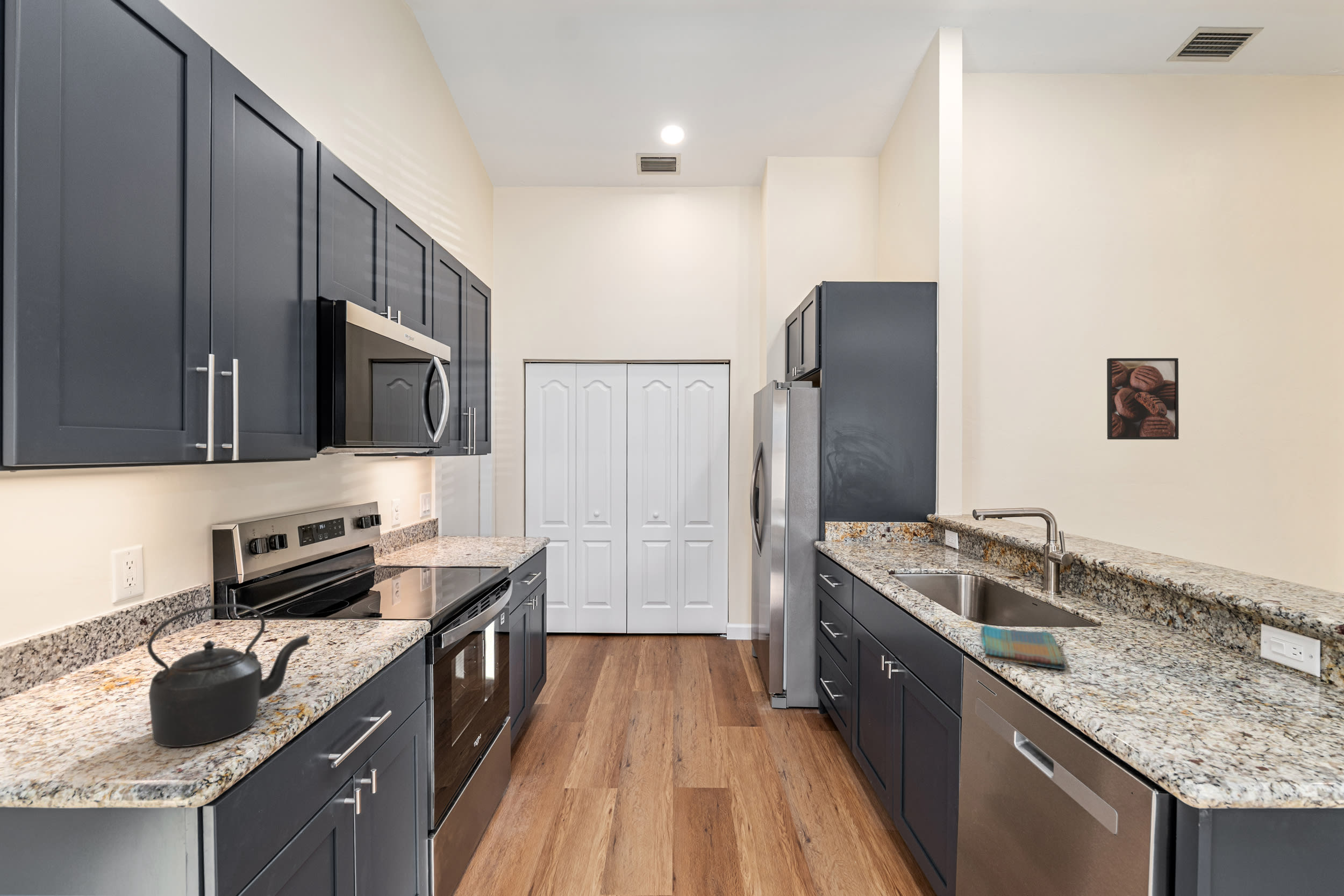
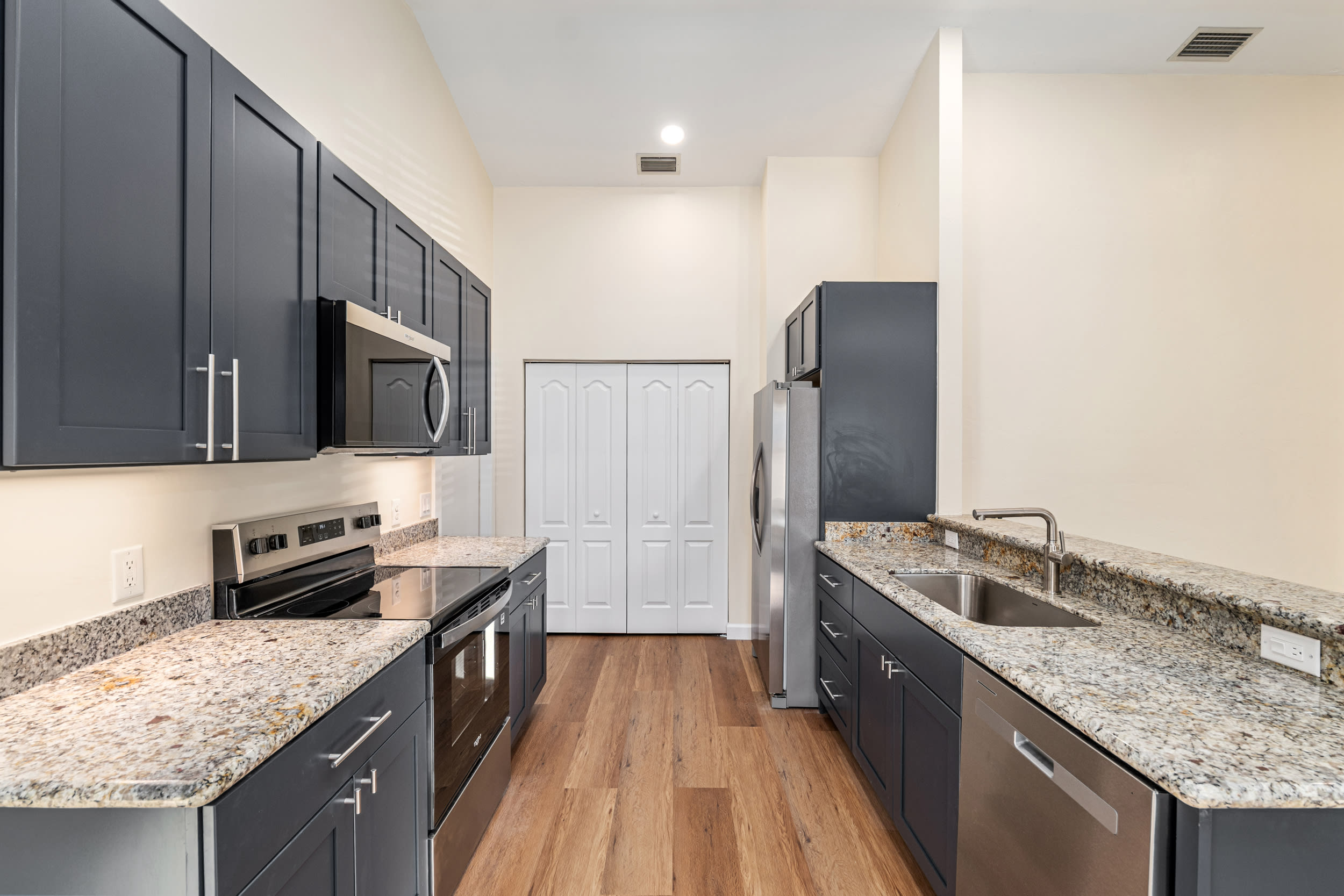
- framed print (1142, 399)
- kettle (235, 661)
- dish towel (1020, 645)
